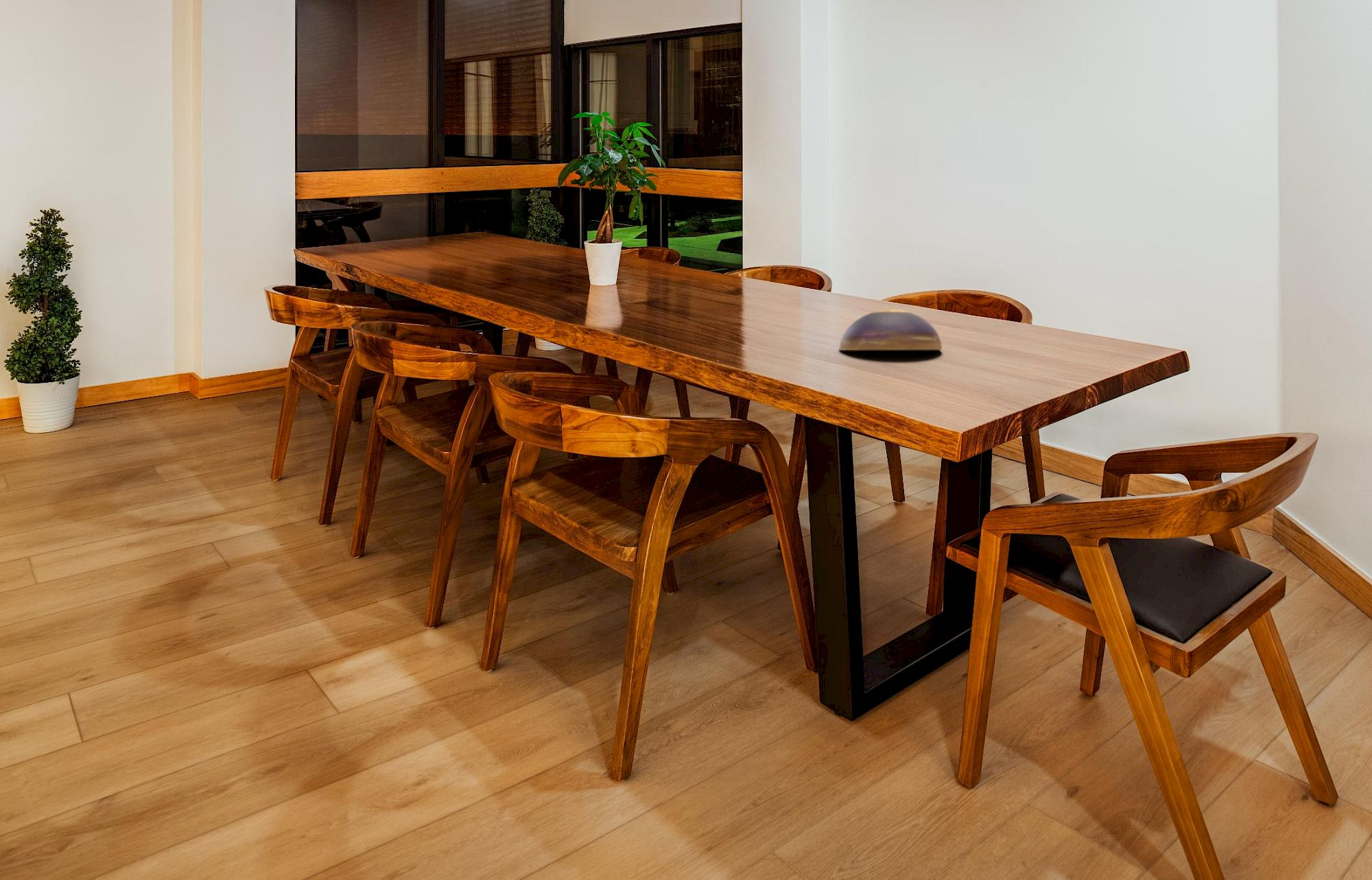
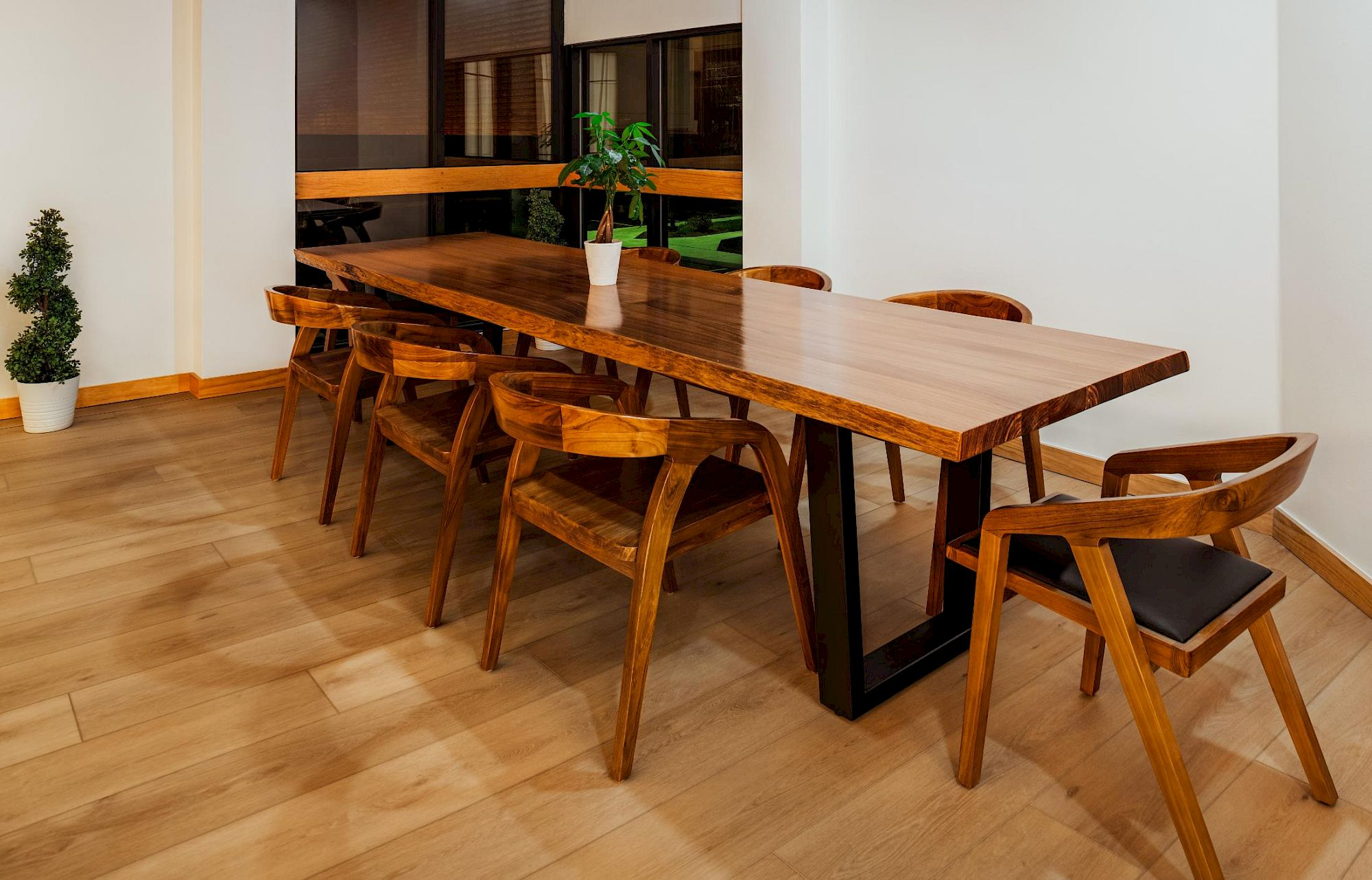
- decorative bowl (890, 329)
